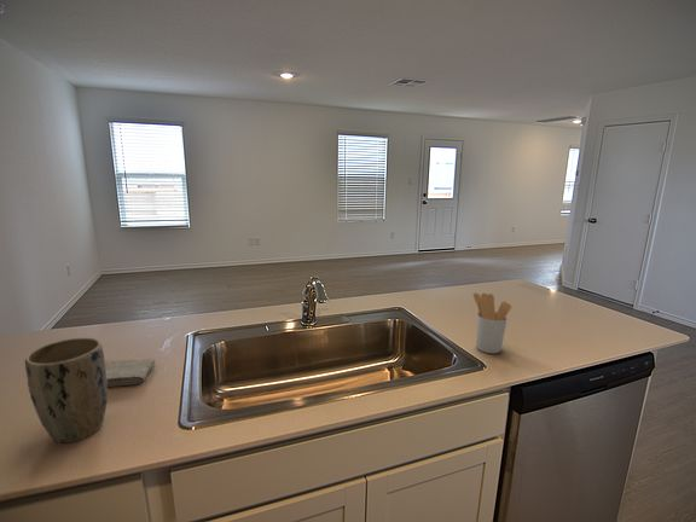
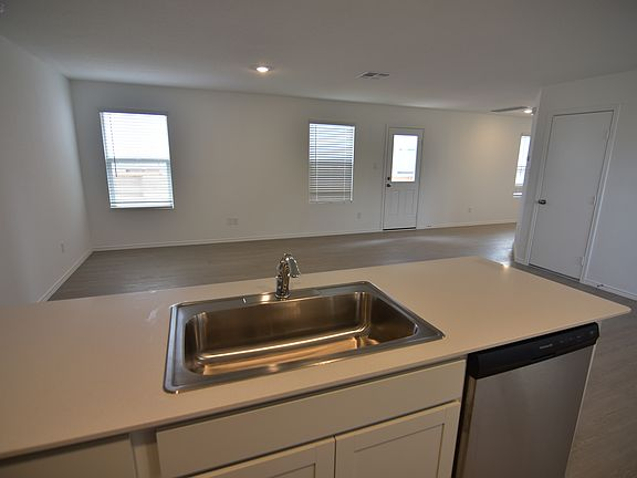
- washcloth (116, 371)
- plant pot (71, 390)
- utensil holder (487, 320)
